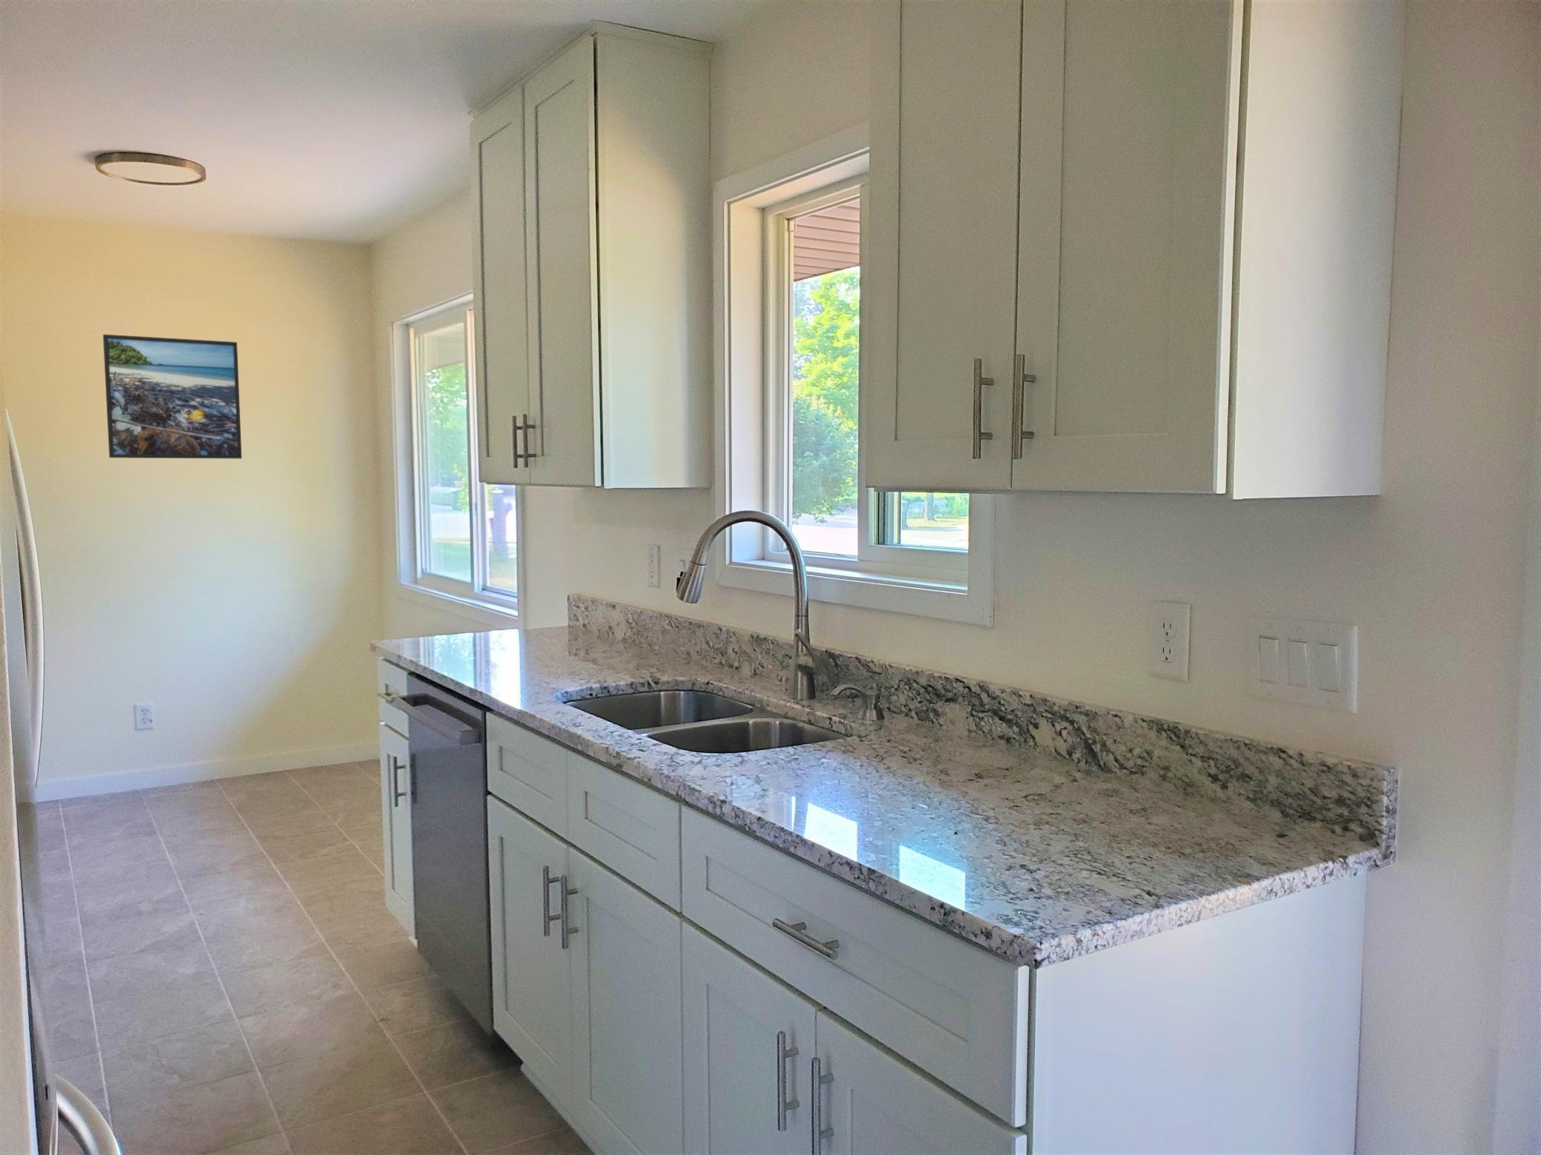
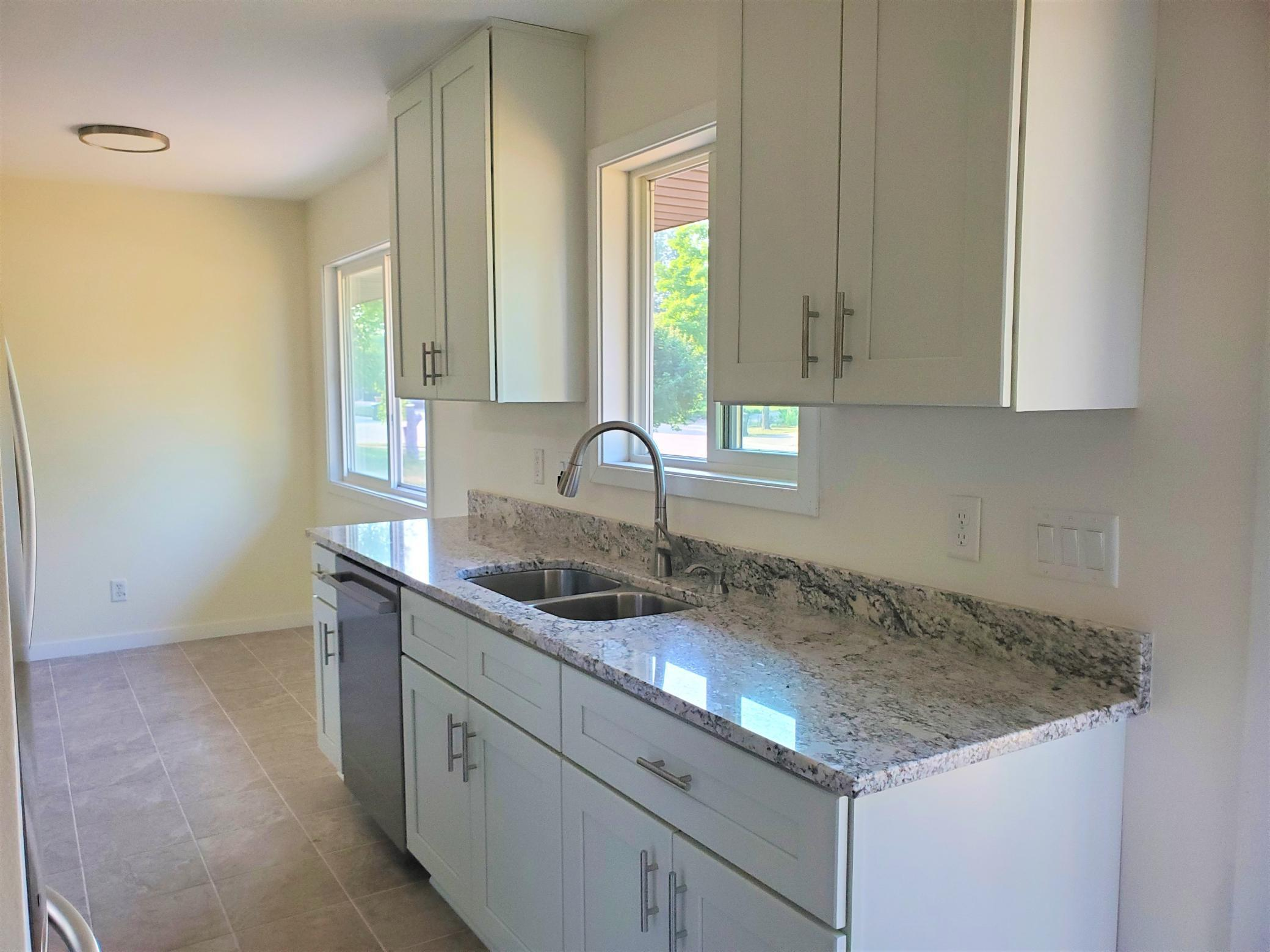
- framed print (174, 398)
